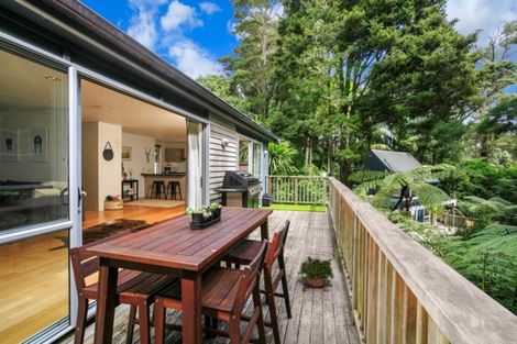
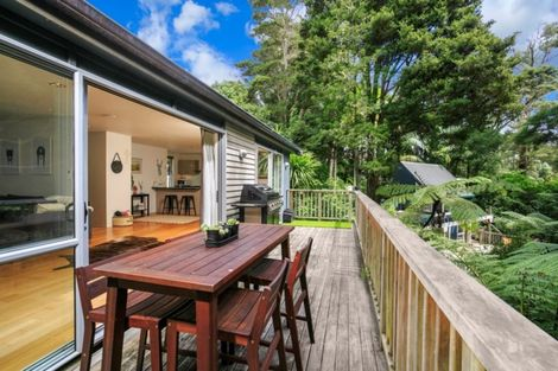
- potted plant (315, 271)
